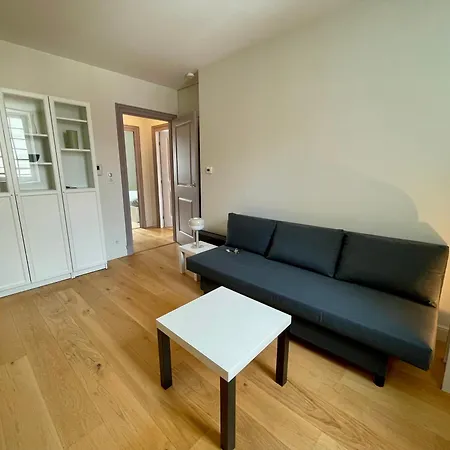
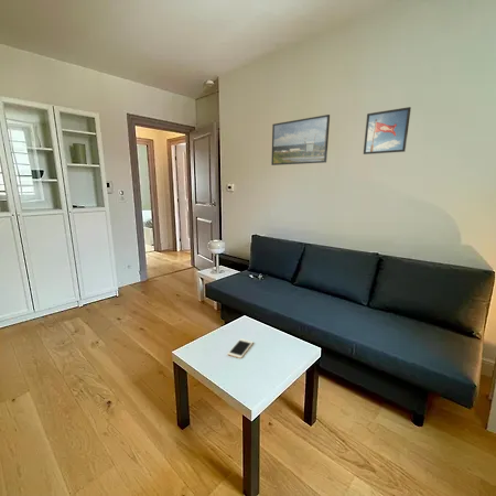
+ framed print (298, 142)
+ cell phone (240, 347)
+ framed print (385, 131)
